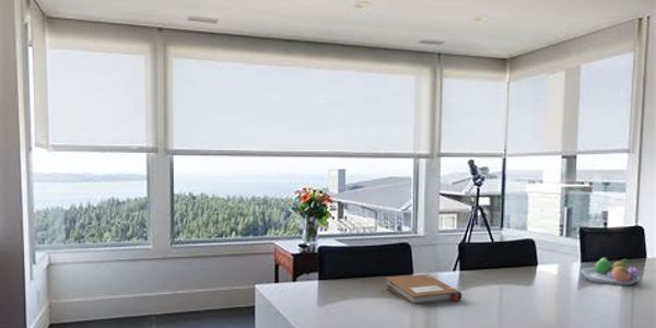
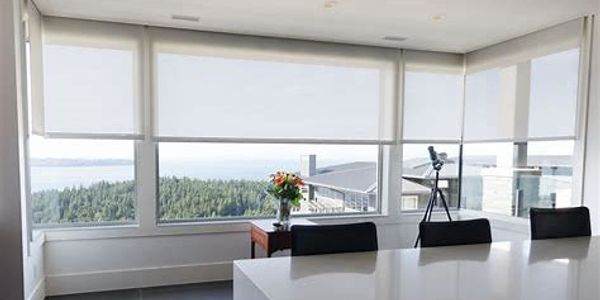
- notebook (422, 289)
- fruit bowl (609, 269)
